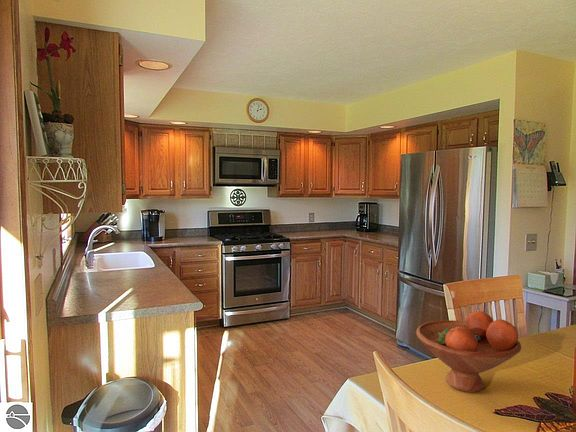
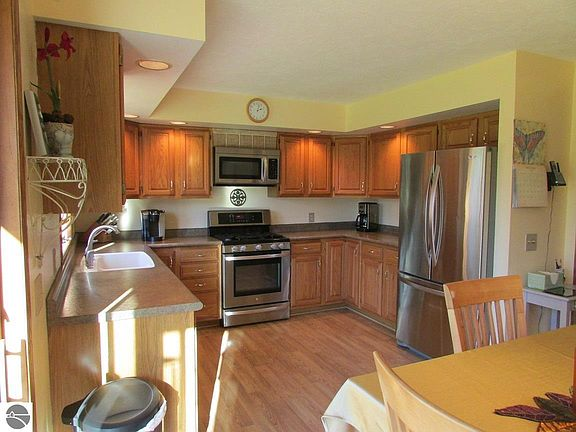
- fruit bowl (465, 350)
